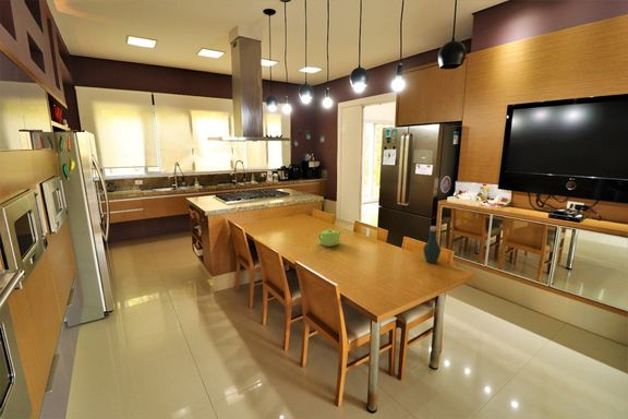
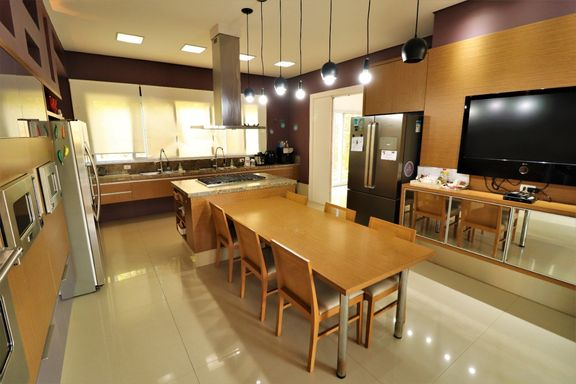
- bottle (432, 243)
- teapot (329, 236)
